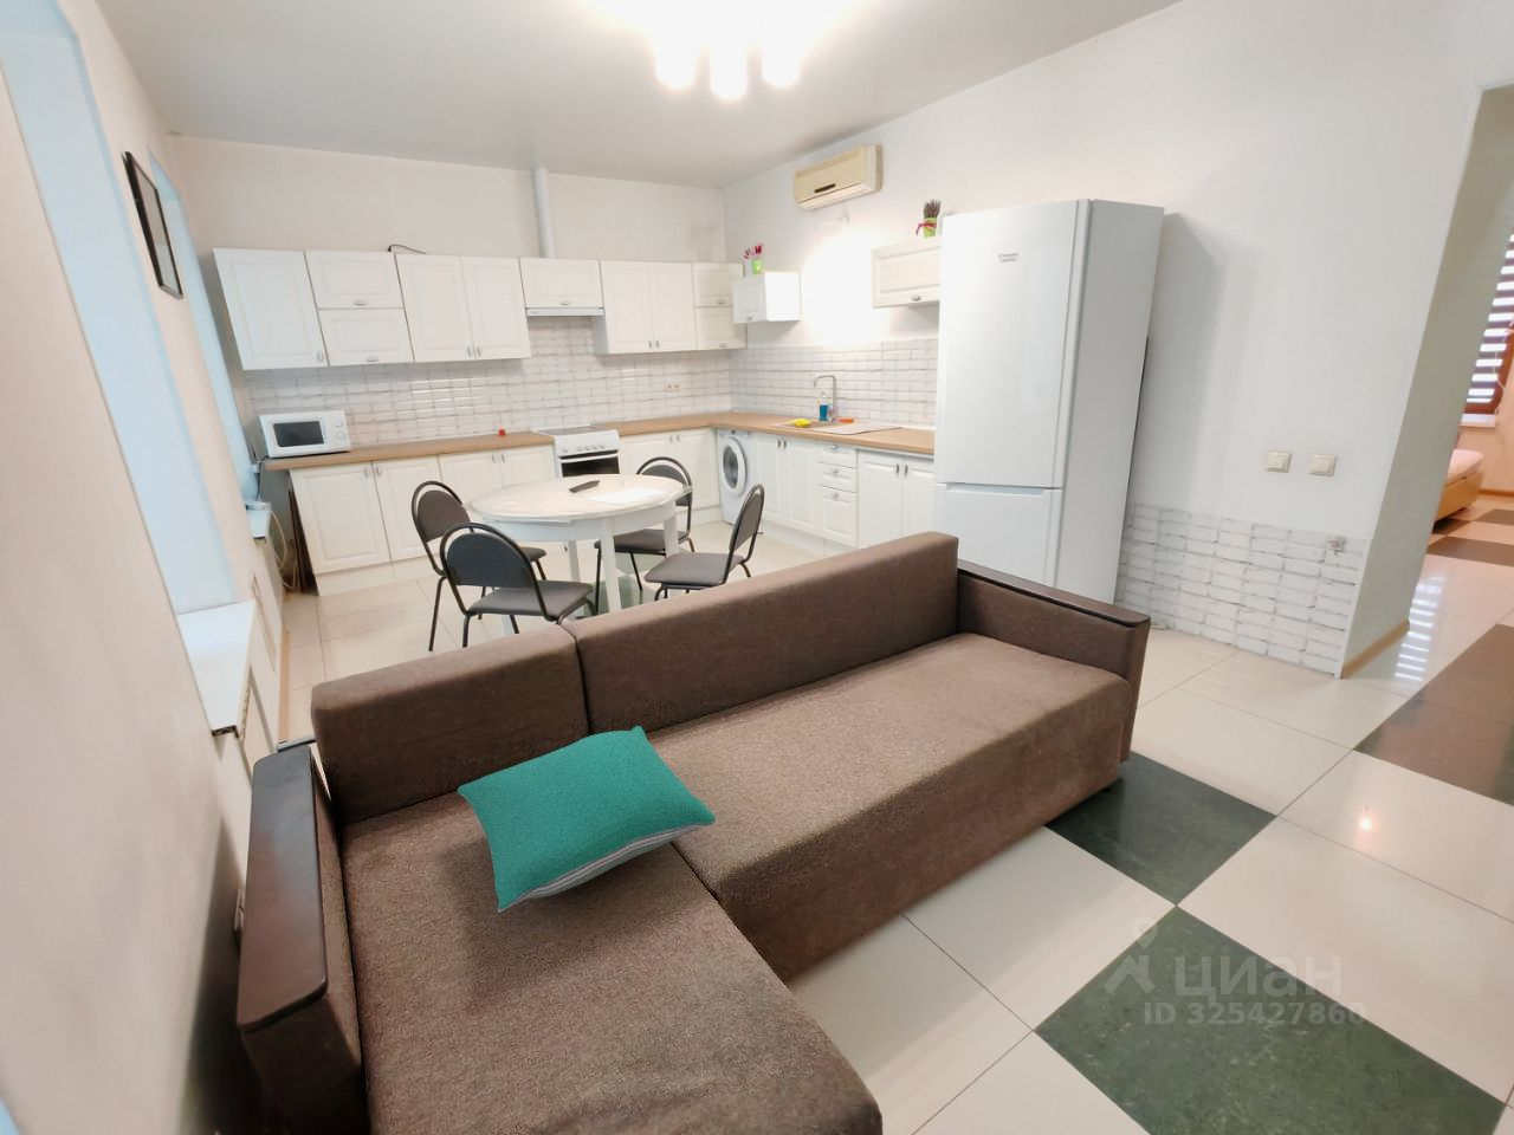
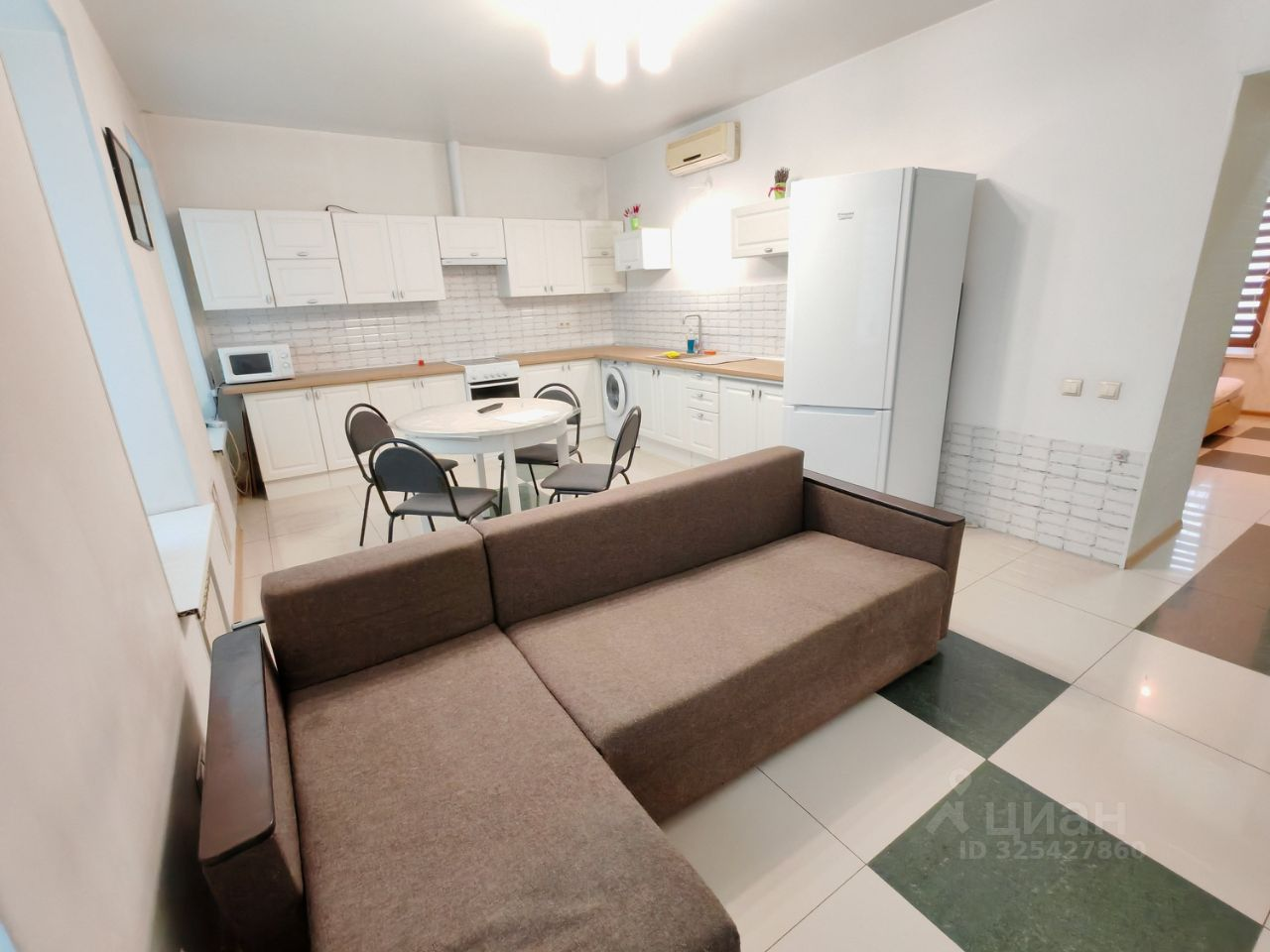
- pillow (581, 802)
